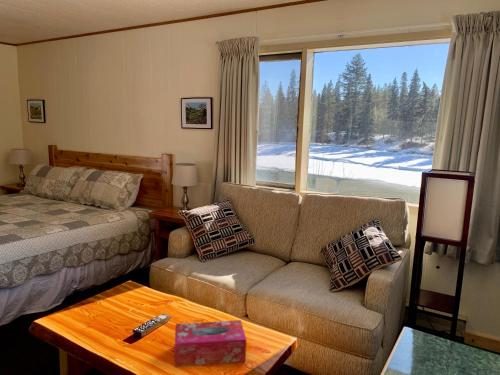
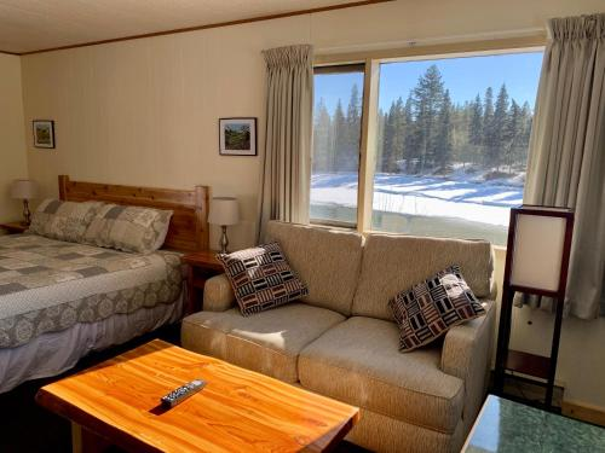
- tissue box (209, 342)
